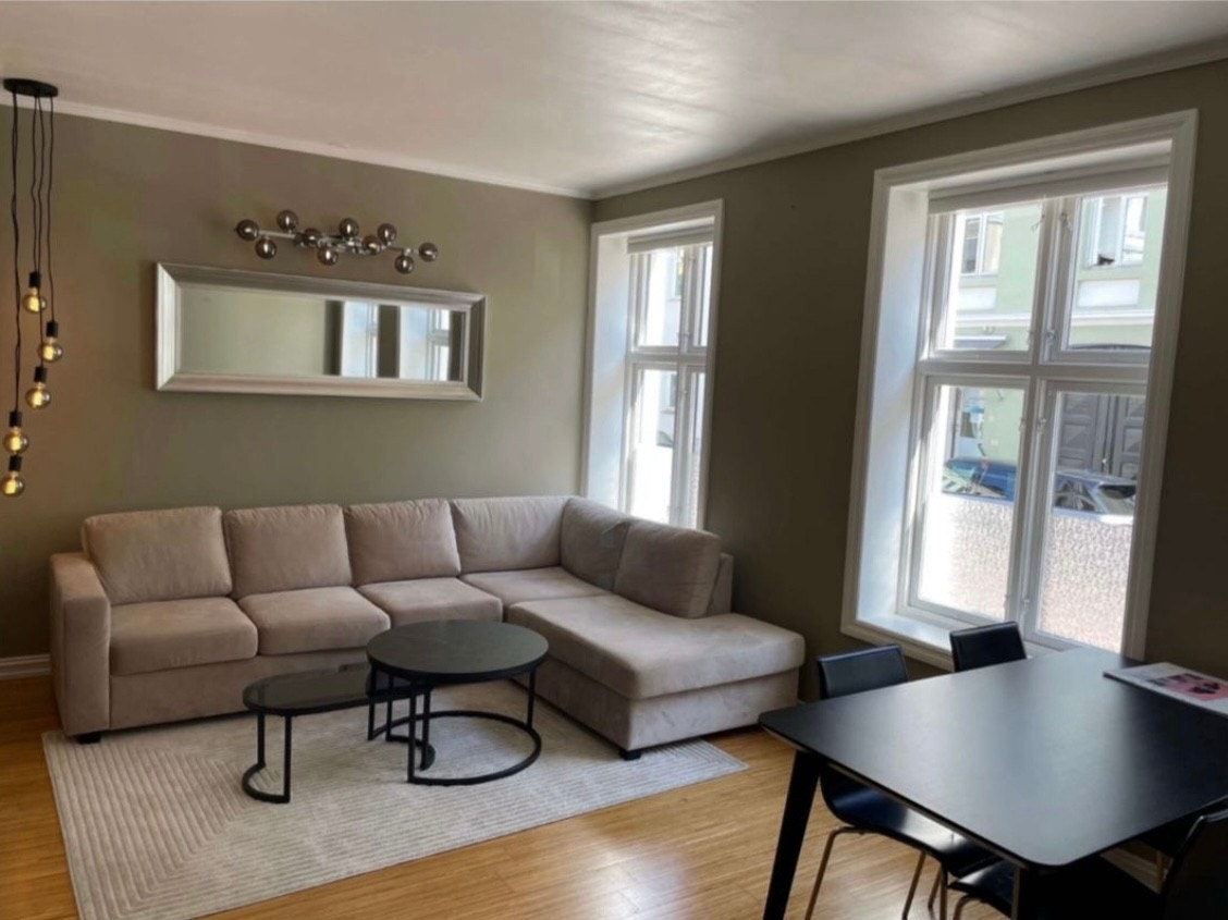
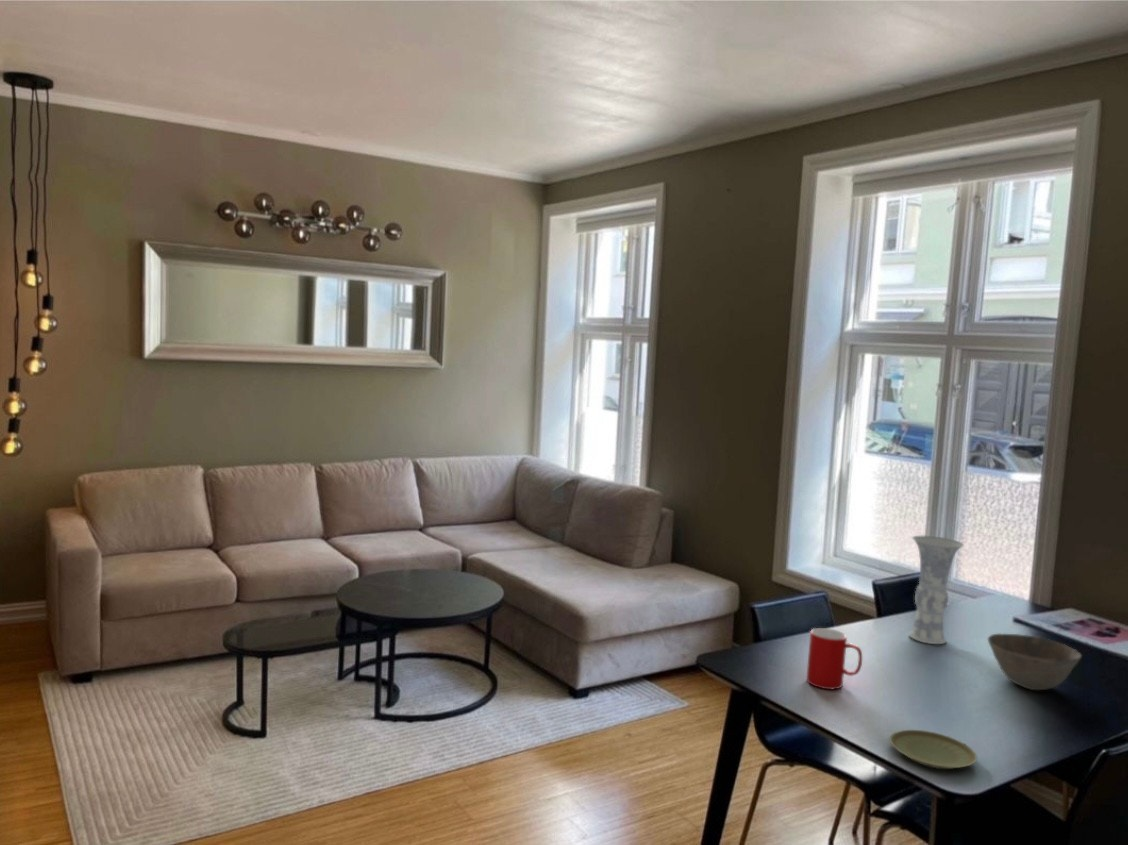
+ bowl (1031, 666)
+ vase (933, 589)
+ plate (932, 752)
+ cup (833, 660)
